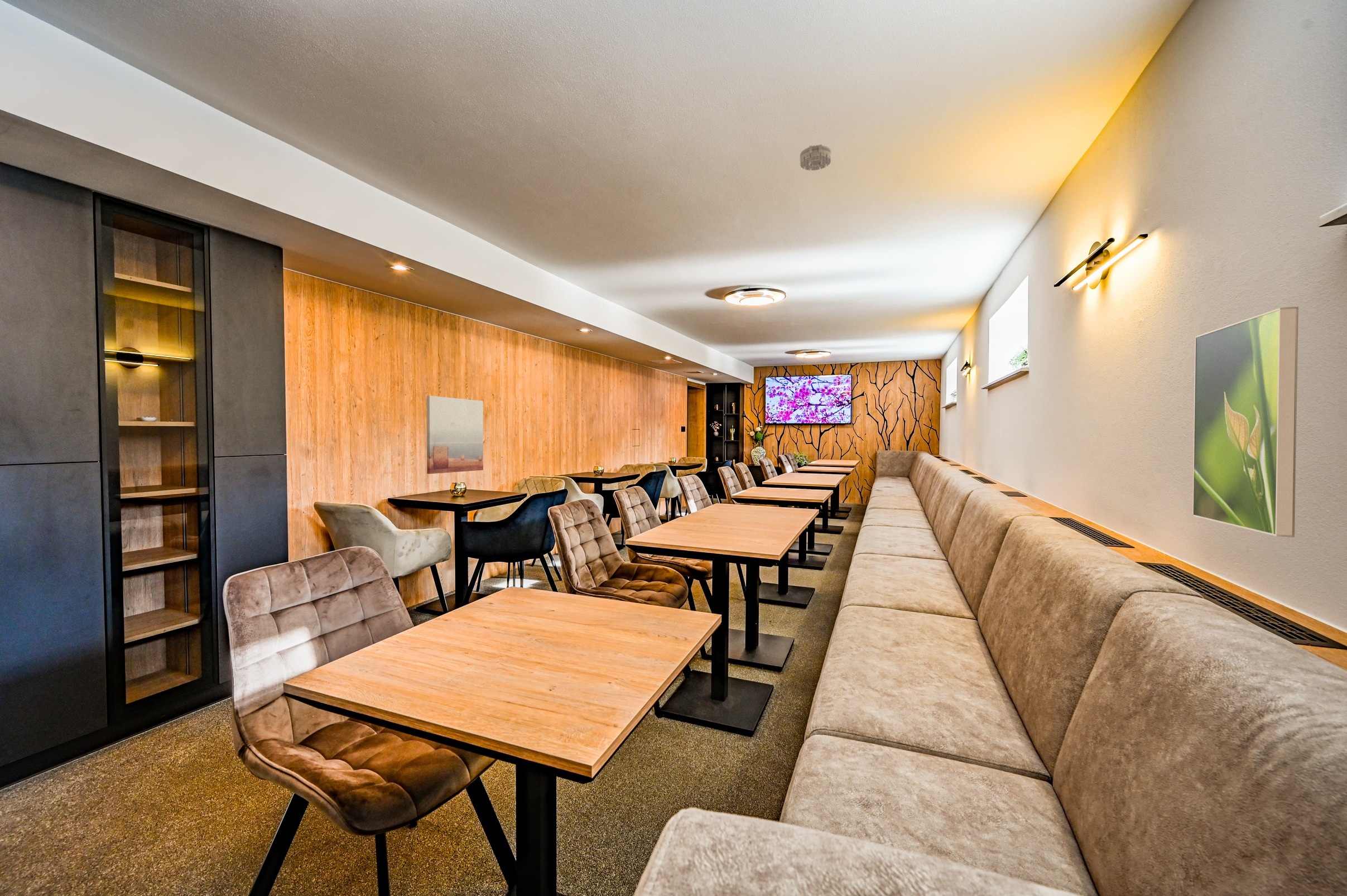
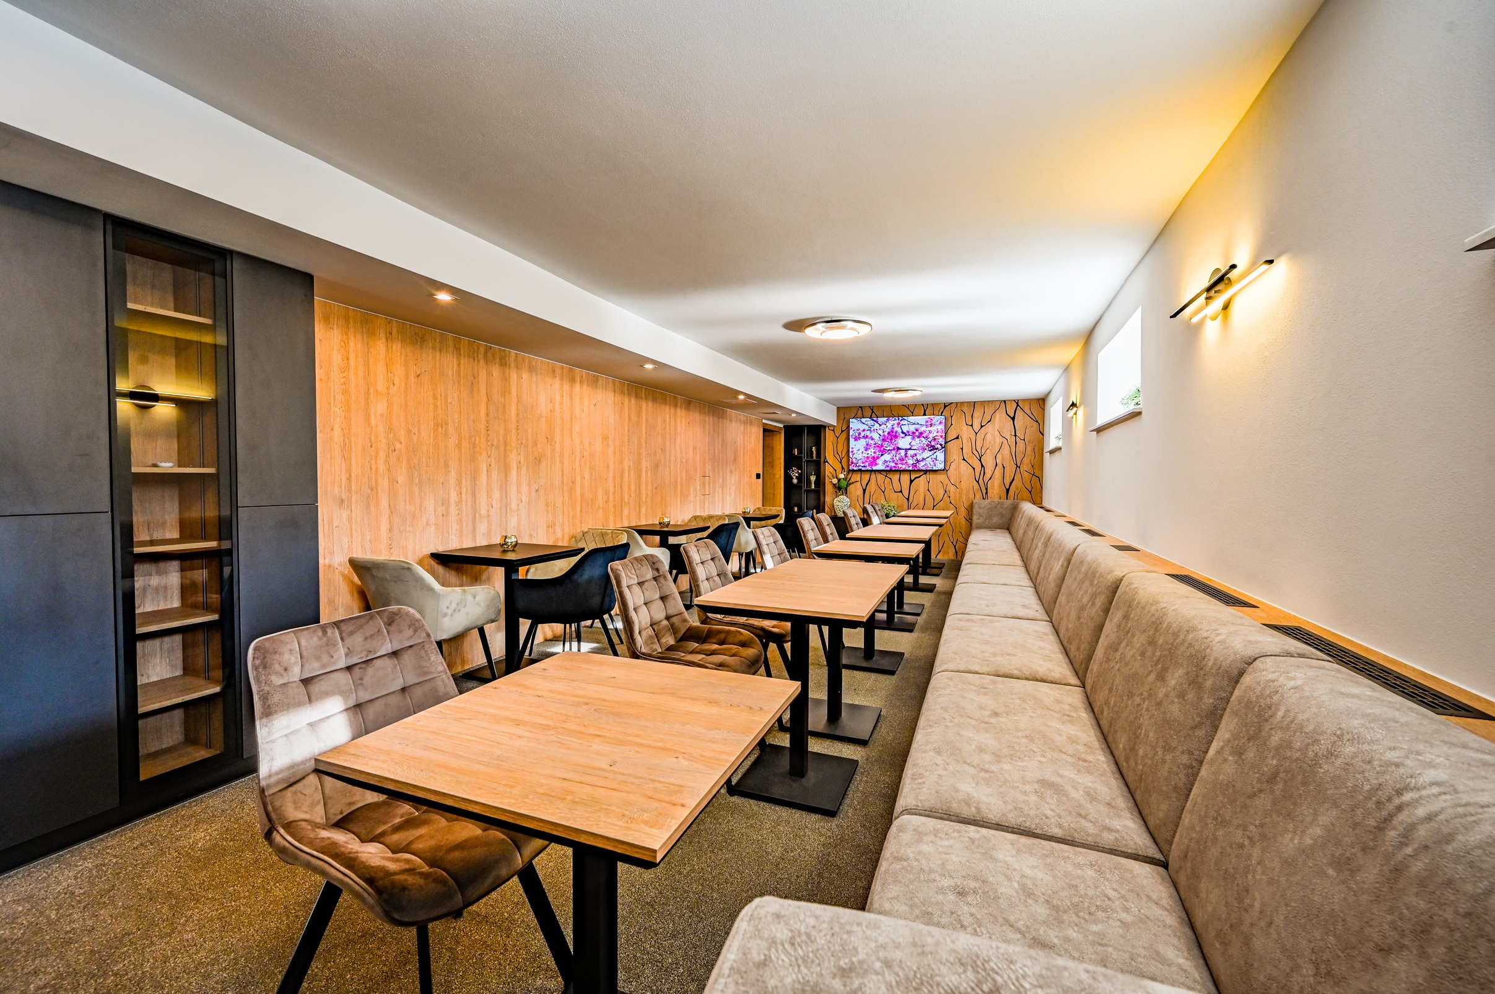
- smoke detector (815, 157)
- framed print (1238, 425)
- wall art (456, 435)
